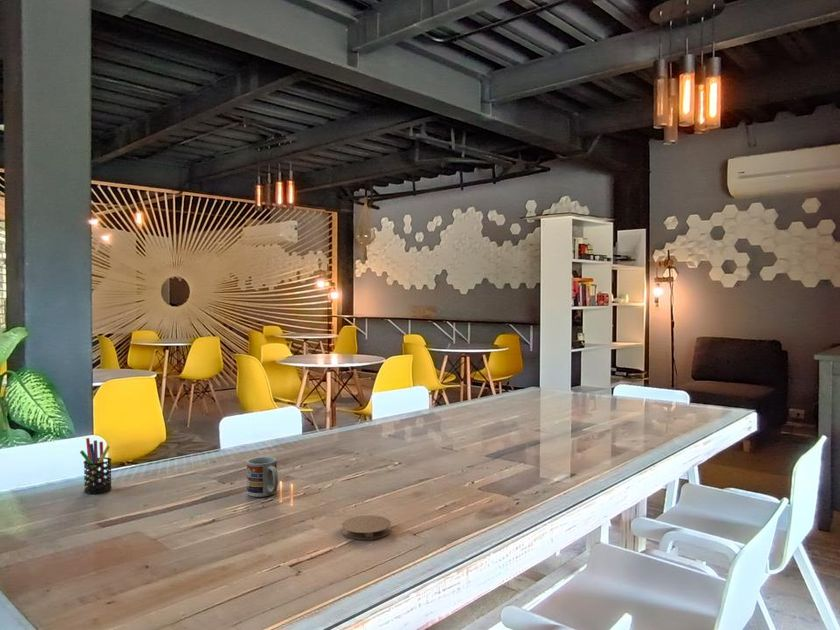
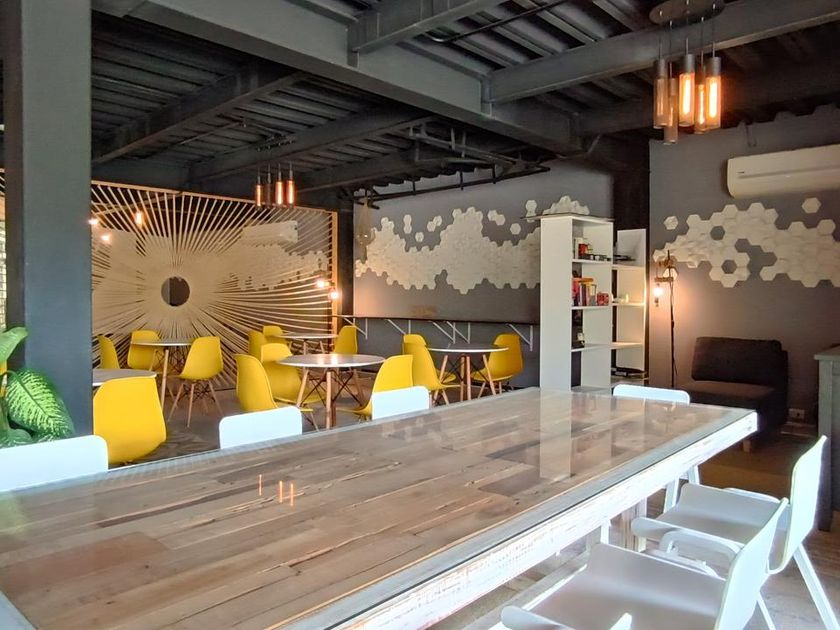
- cup (265, 477)
- coaster (366, 527)
- pen holder (94, 464)
